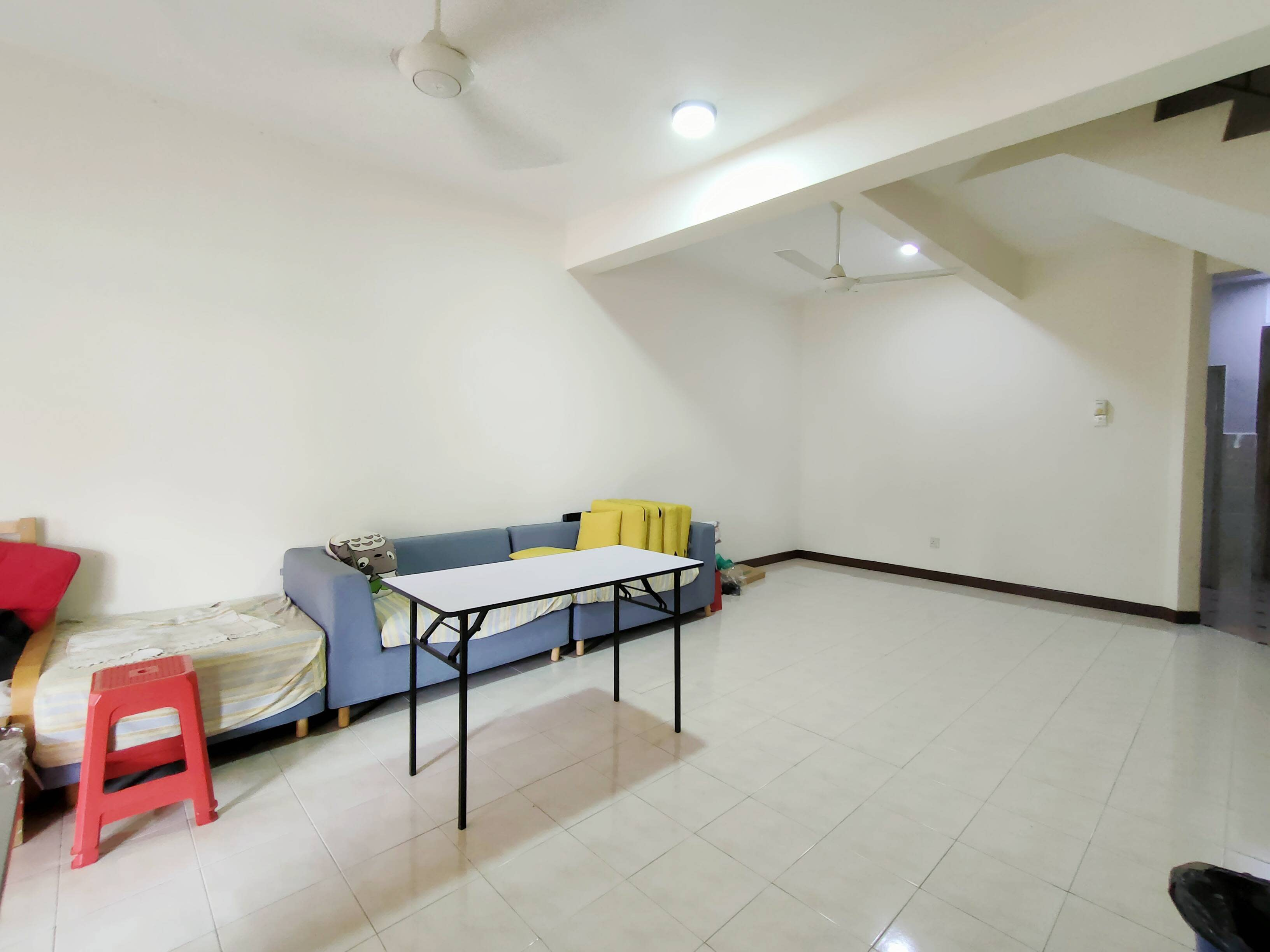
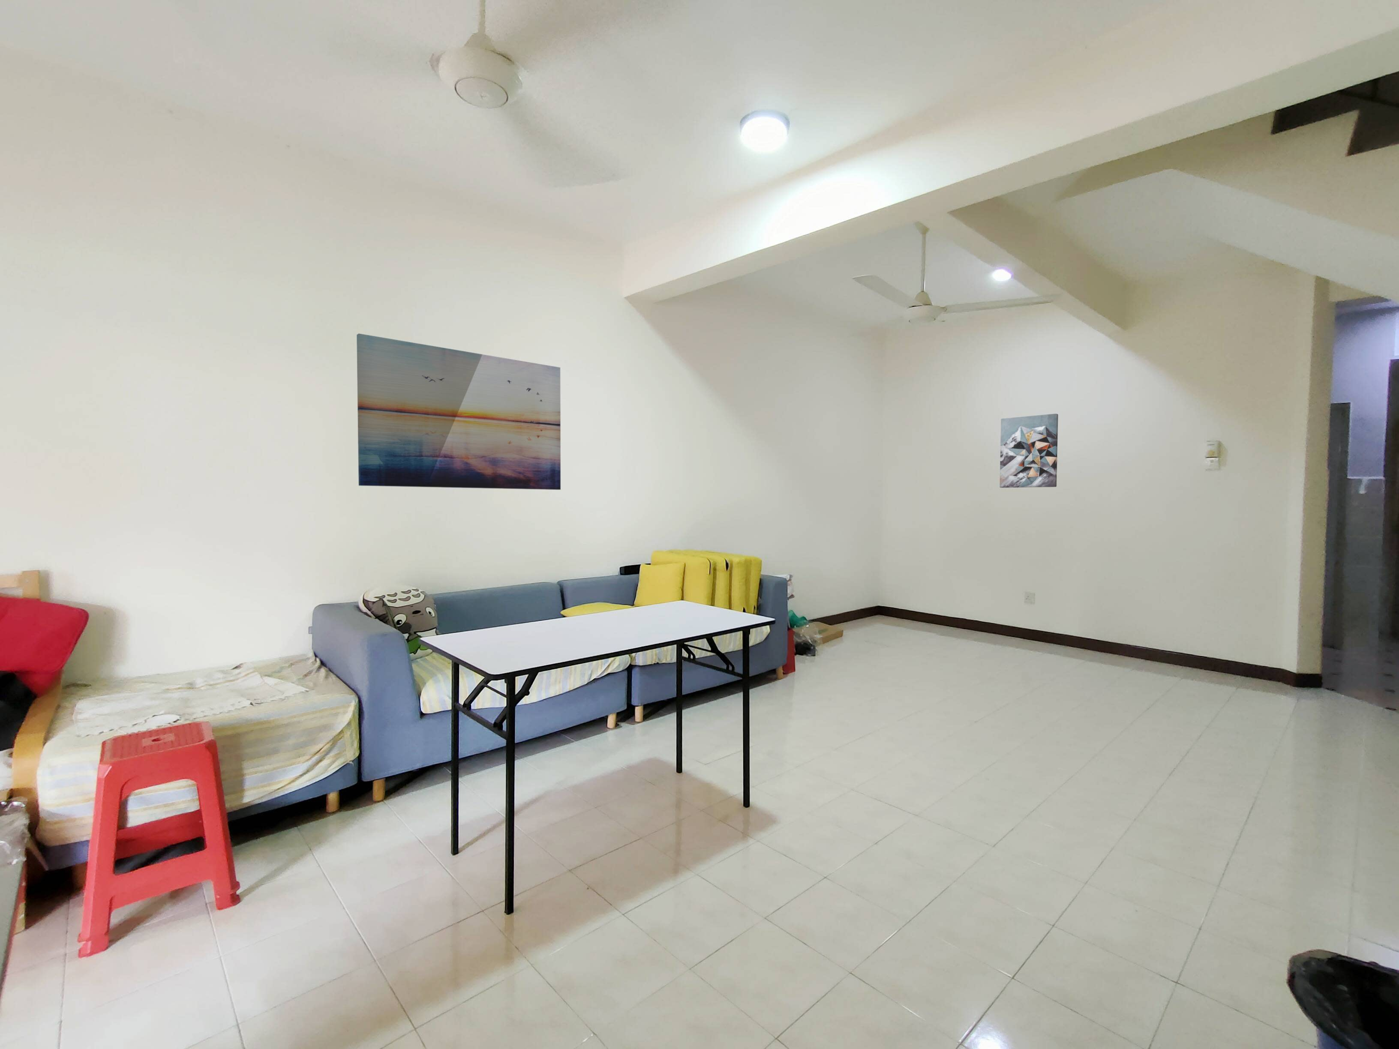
+ wall art (469, 421)
+ wall art (1028, 452)
